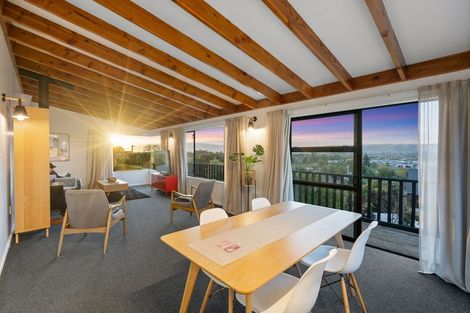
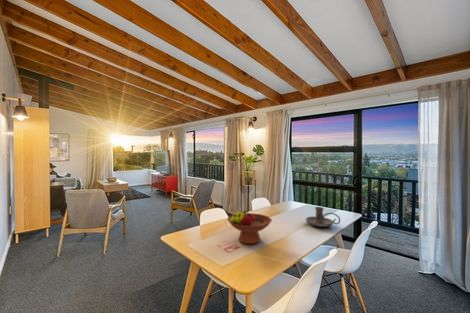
+ fruit bowl (249, 225)
+ candle holder (322, 216)
